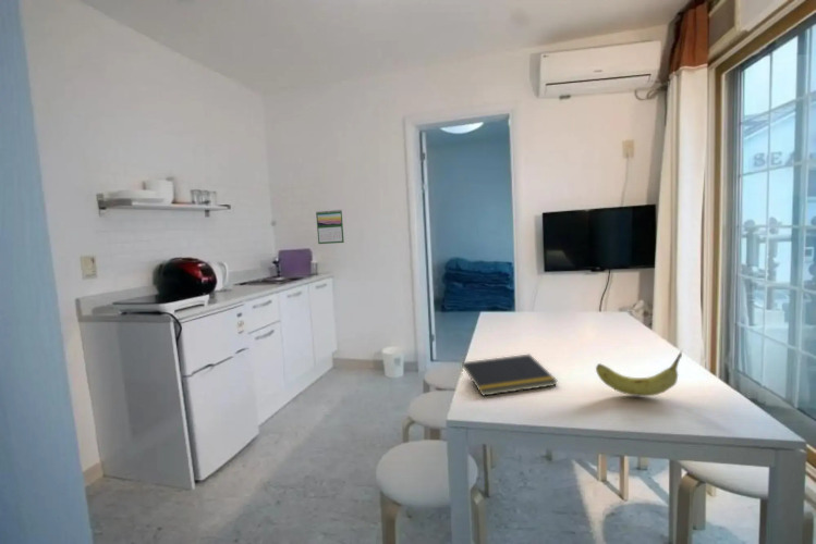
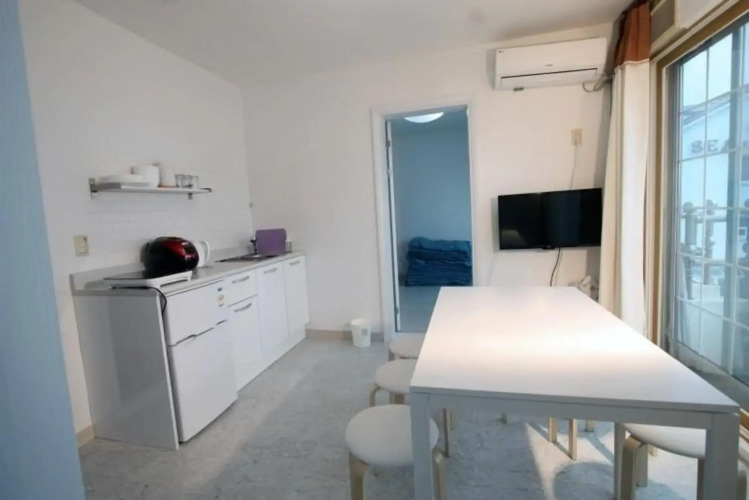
- notepad (508, 373)
- fruit (637, 378)
- calendar (329, 226)
